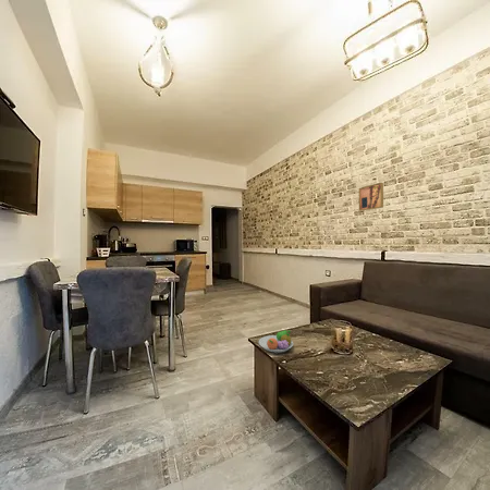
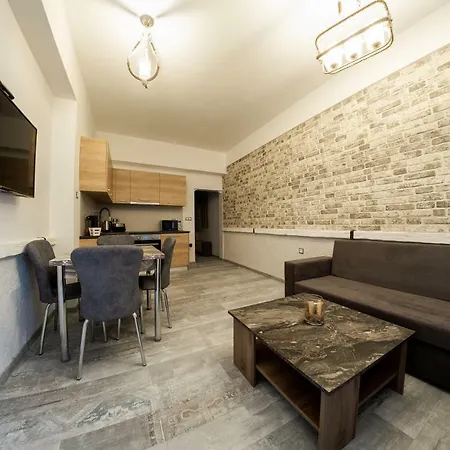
- fruit bowl (277, 339)
- wall art (370, 197)
